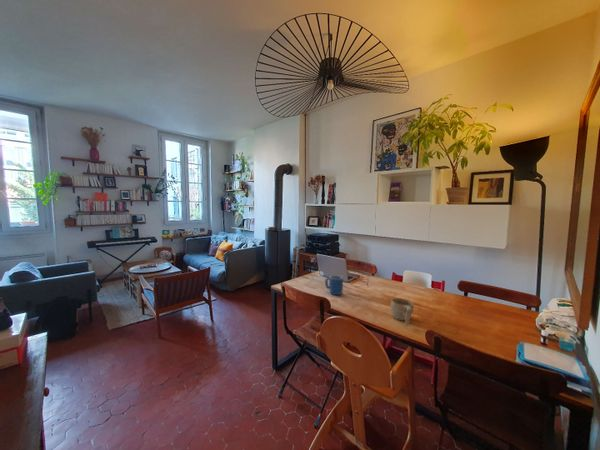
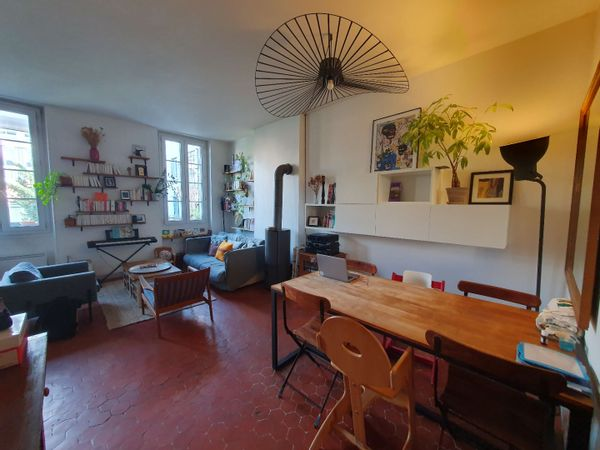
- cup (402, 311)
- mug (334, 285)
